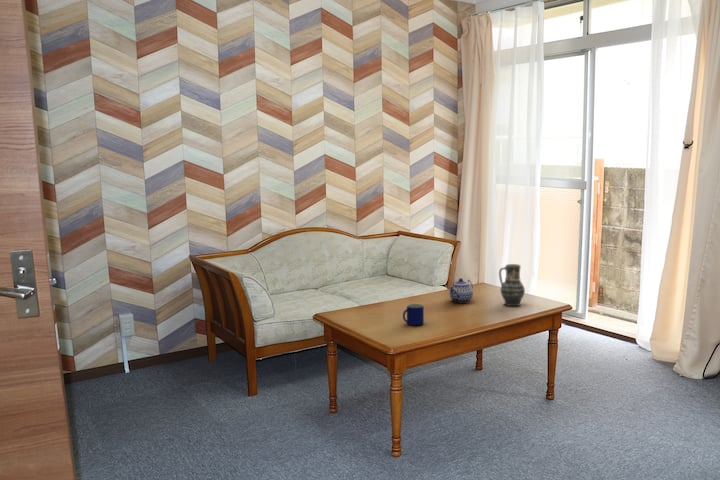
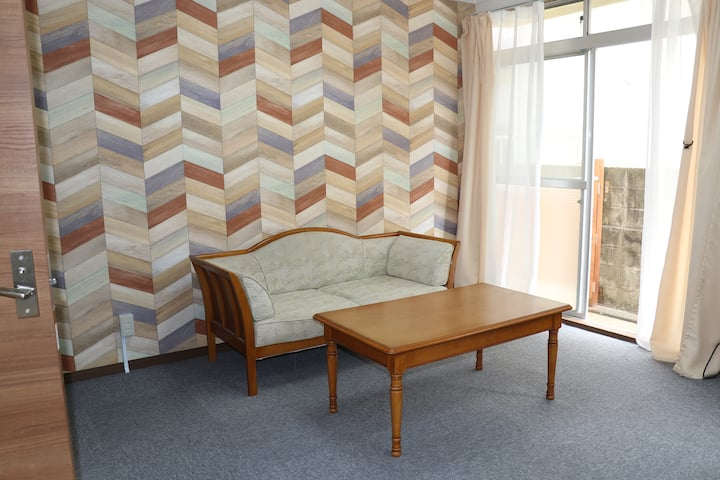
- teapot (461, 289)
- vase (512, 284)
- mug (412, 315)
